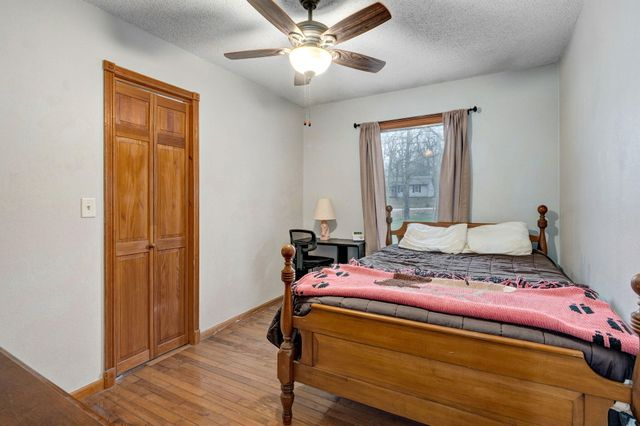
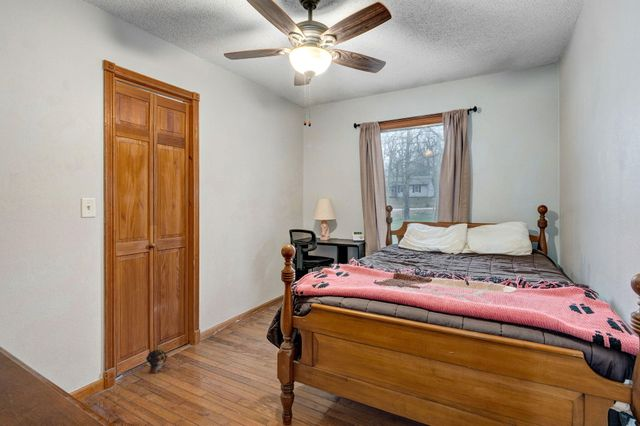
+ plush toy (158, 357)
